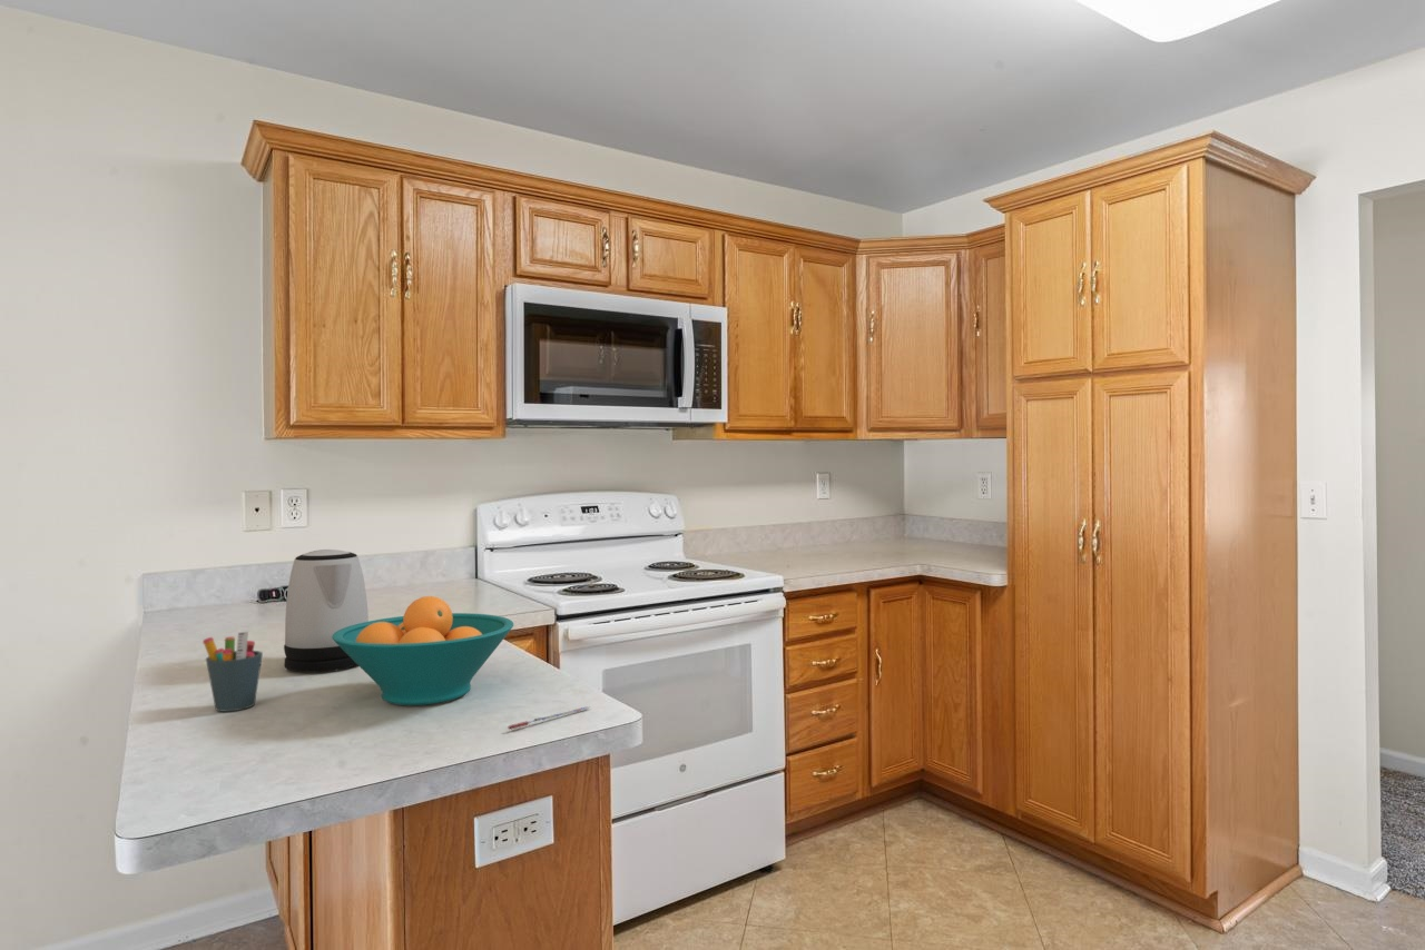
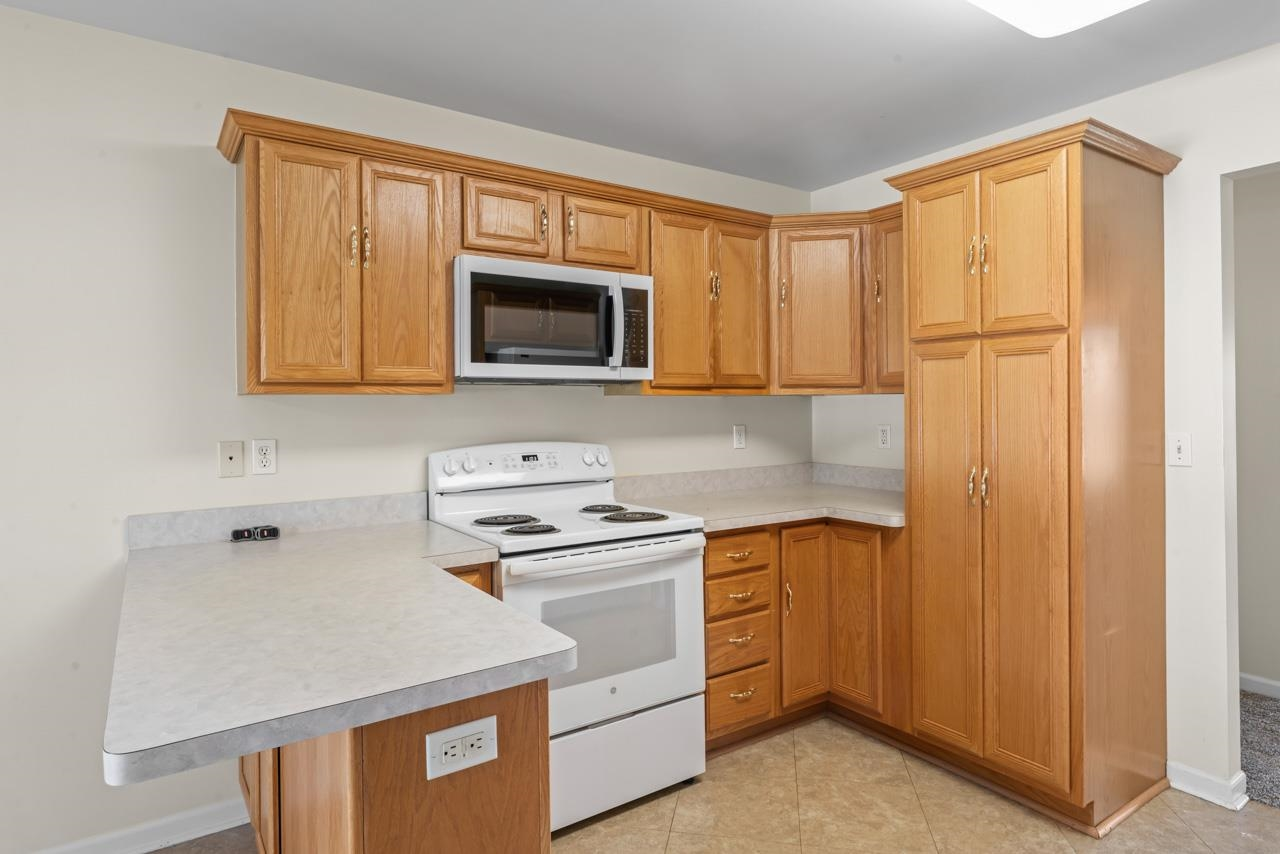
- fruit bowl (425, 645)
- kettle (324, 605)
- pen (550, 716)
- pen holder (233, 667)
